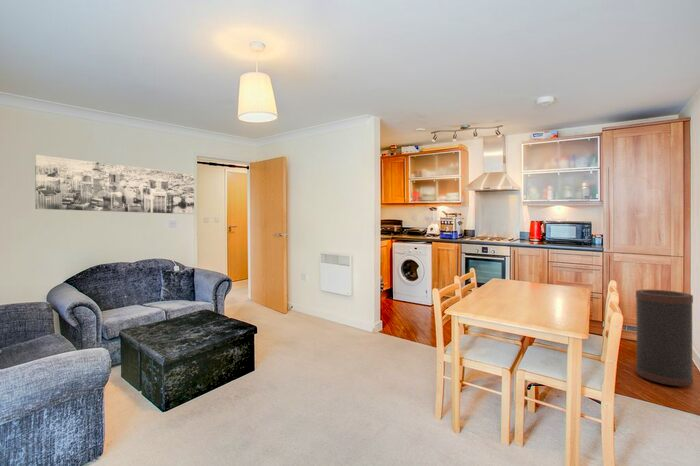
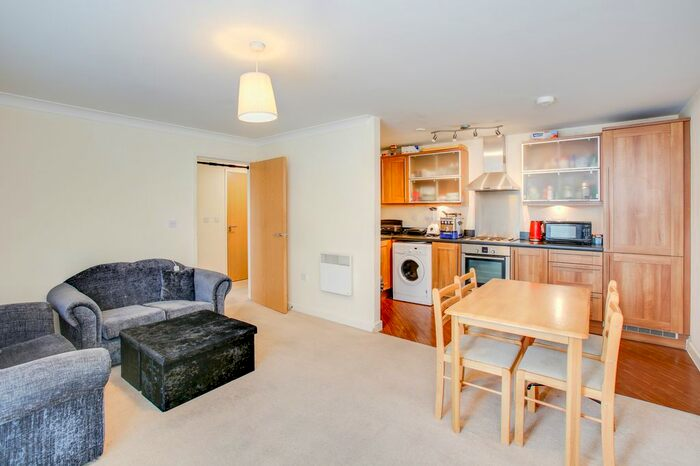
- wall art (126, 188)
- trash can (663, 335)
